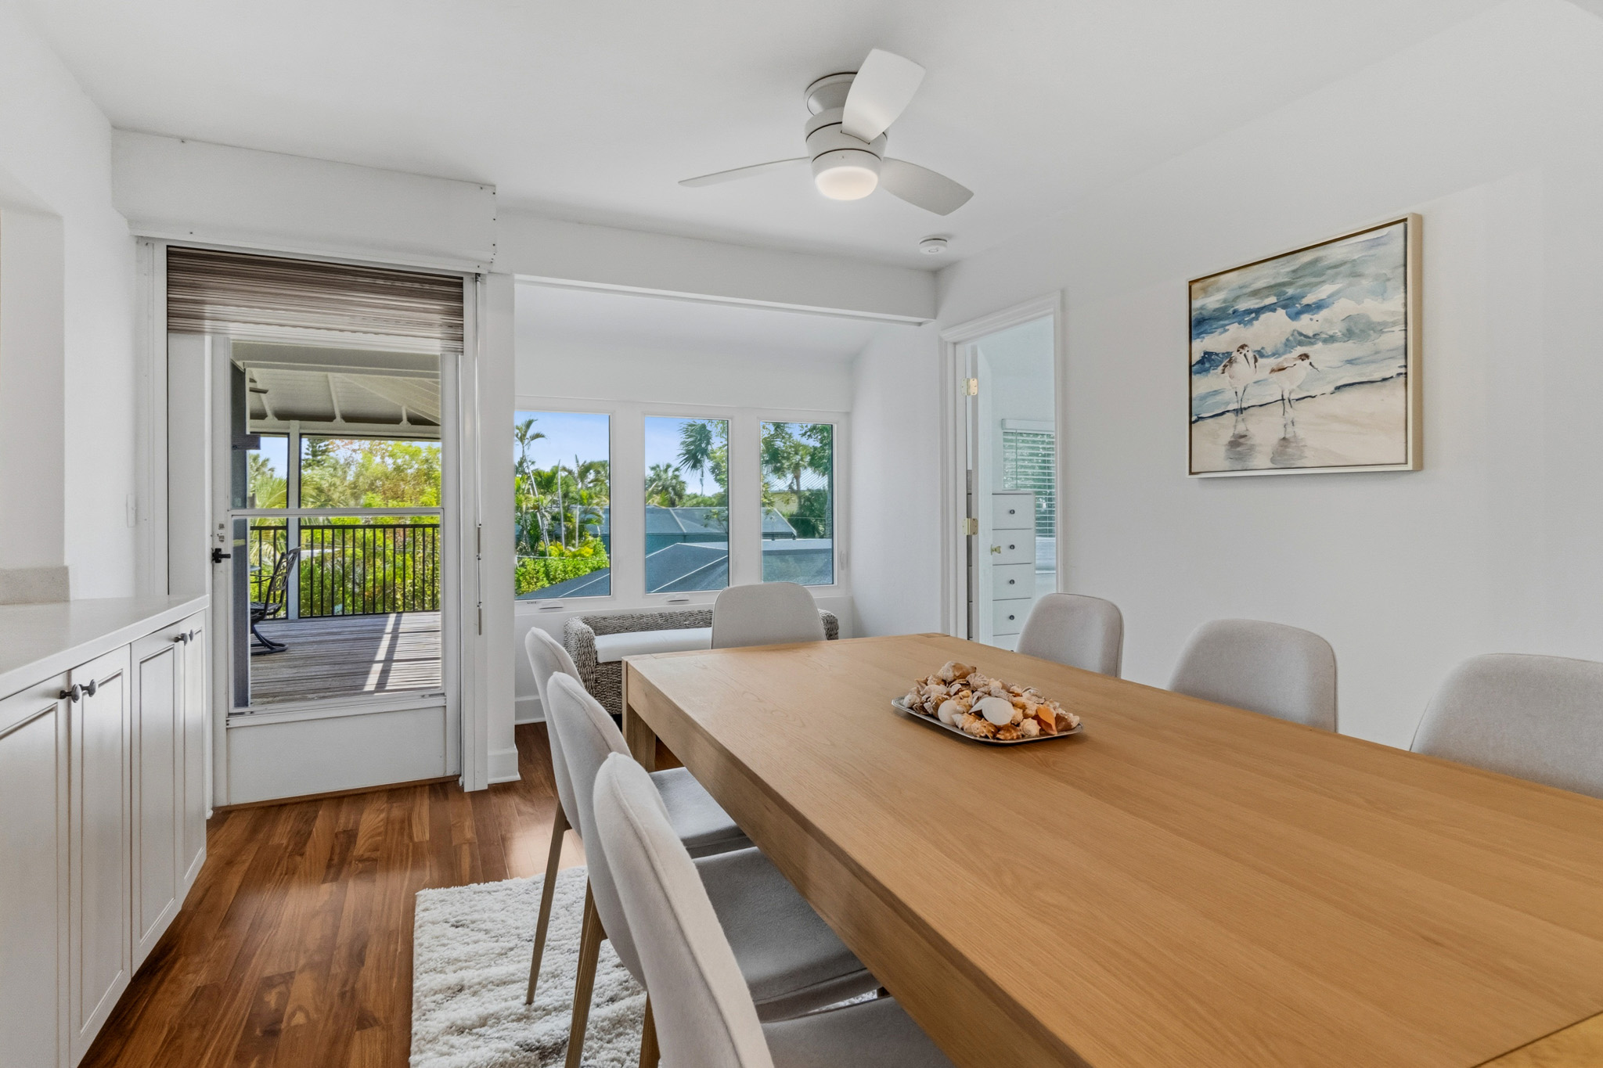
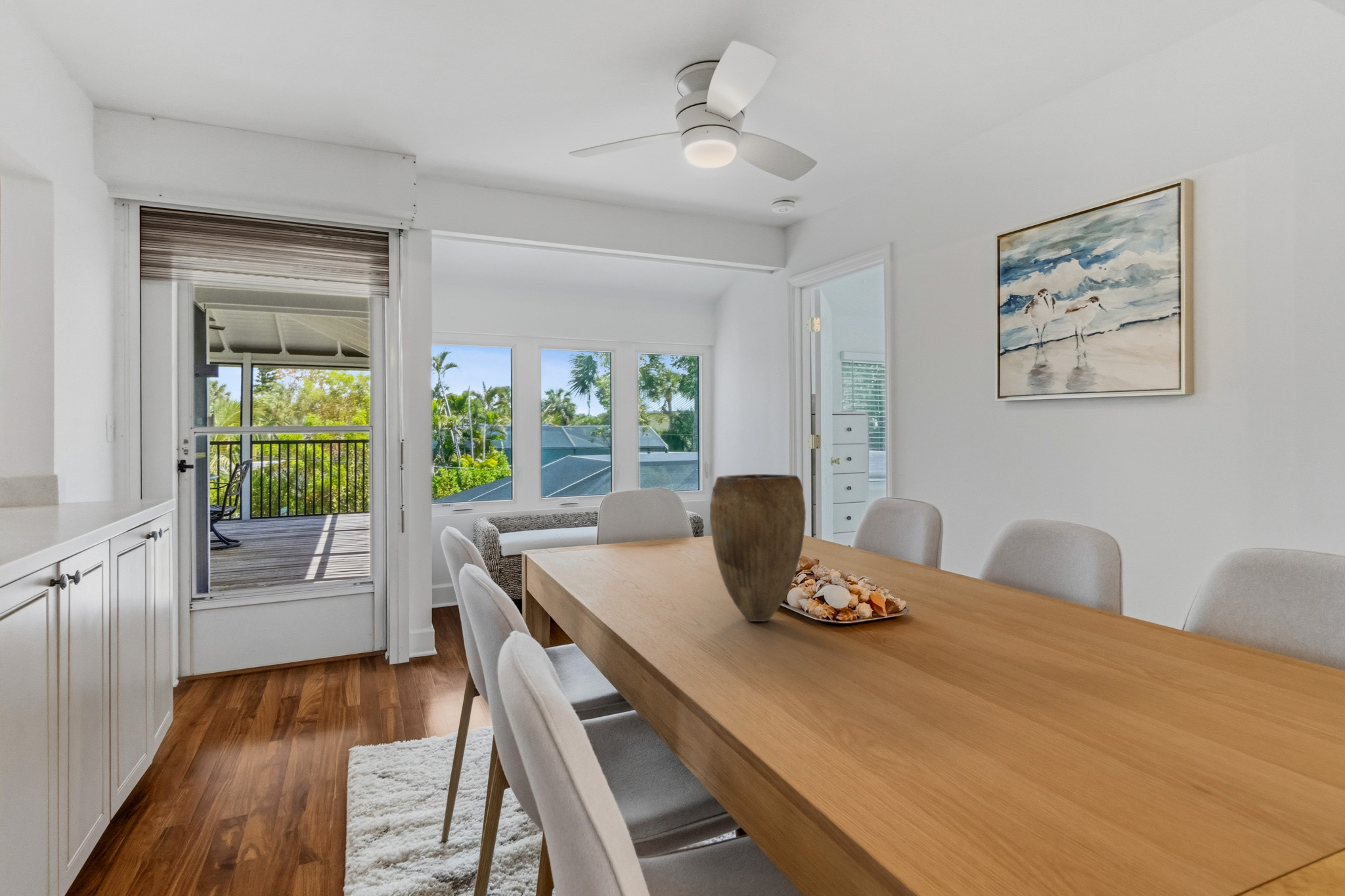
+ vase (757, 547)
